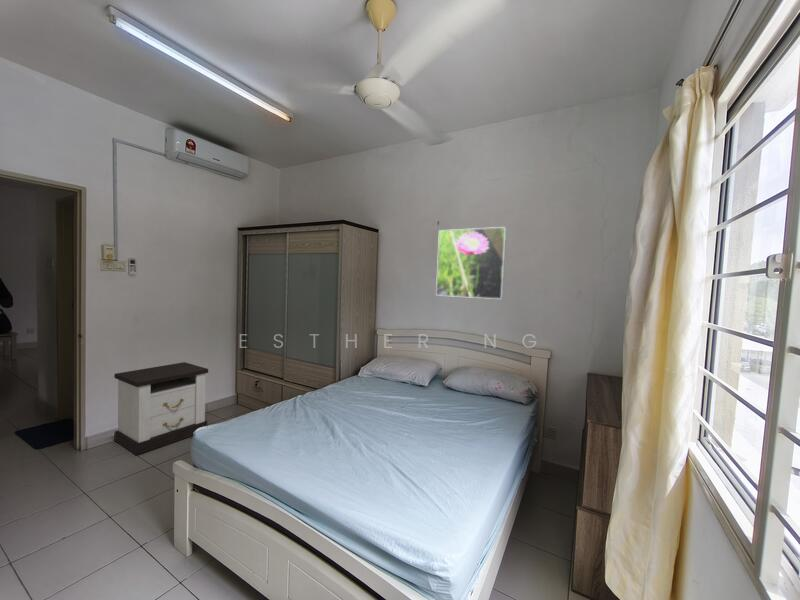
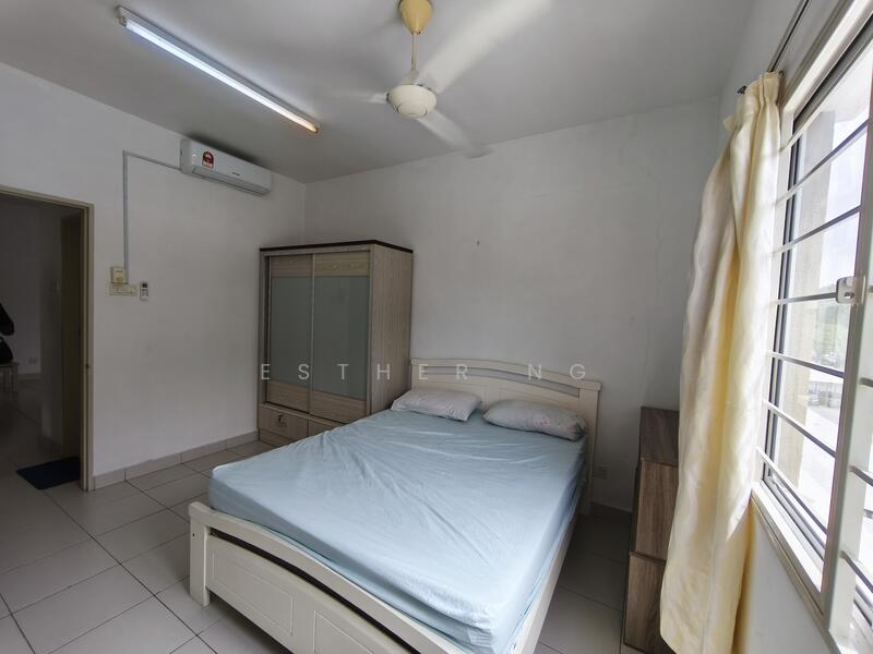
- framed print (469, 263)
- nightstand (163, 403)
